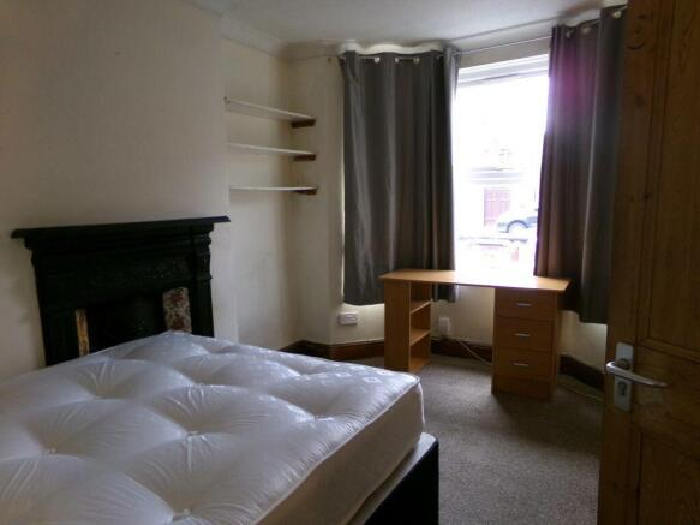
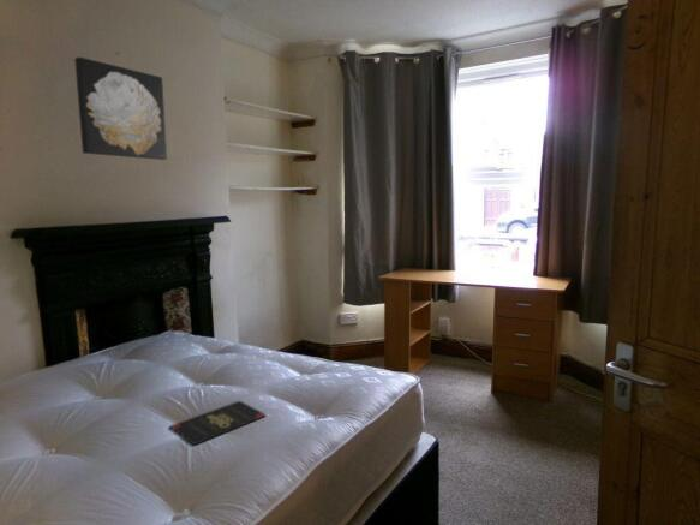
+ wall art (124, 113)
+ playing card (219, 420)
